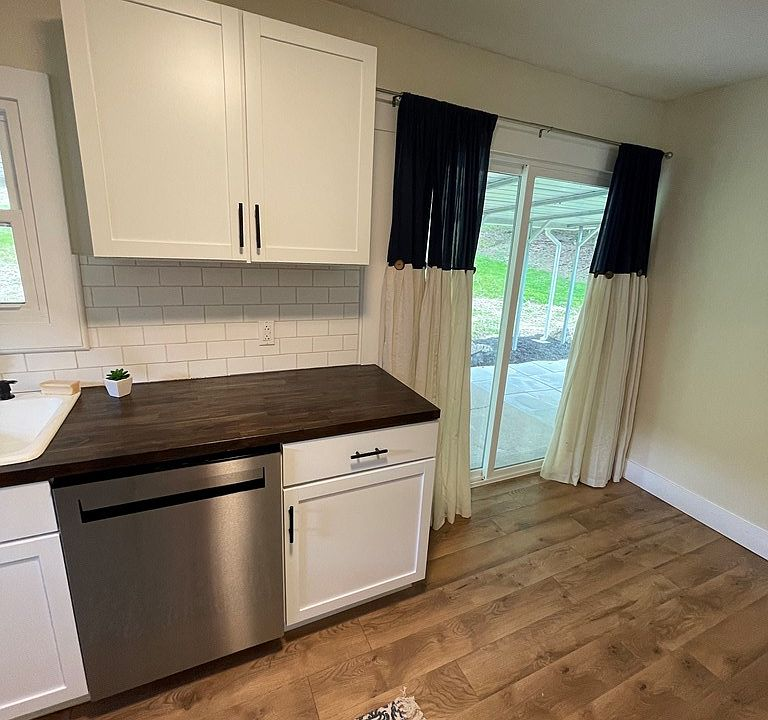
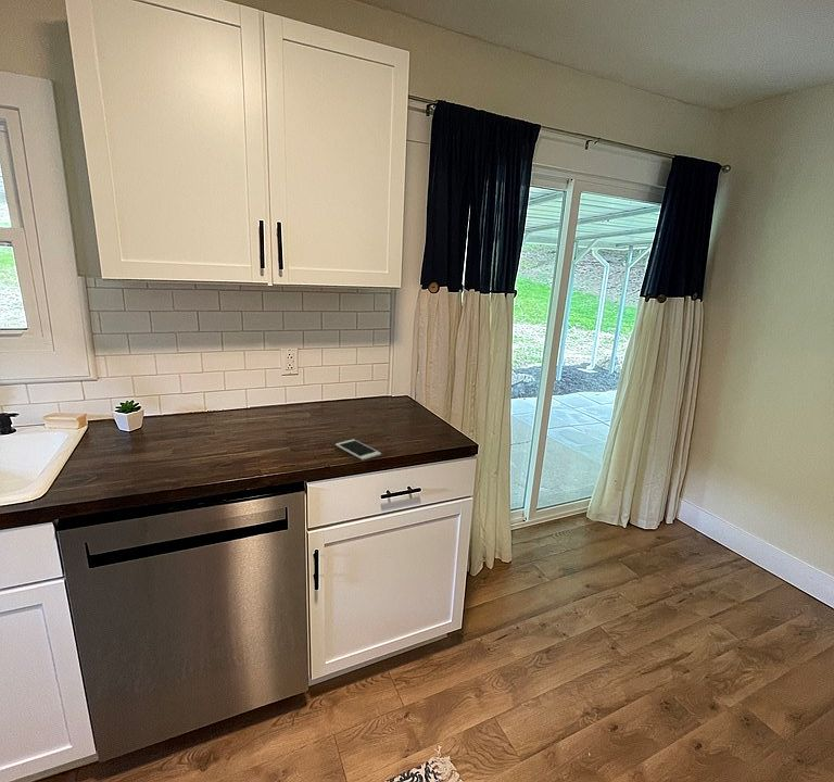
+ cell phone (357, 449)
